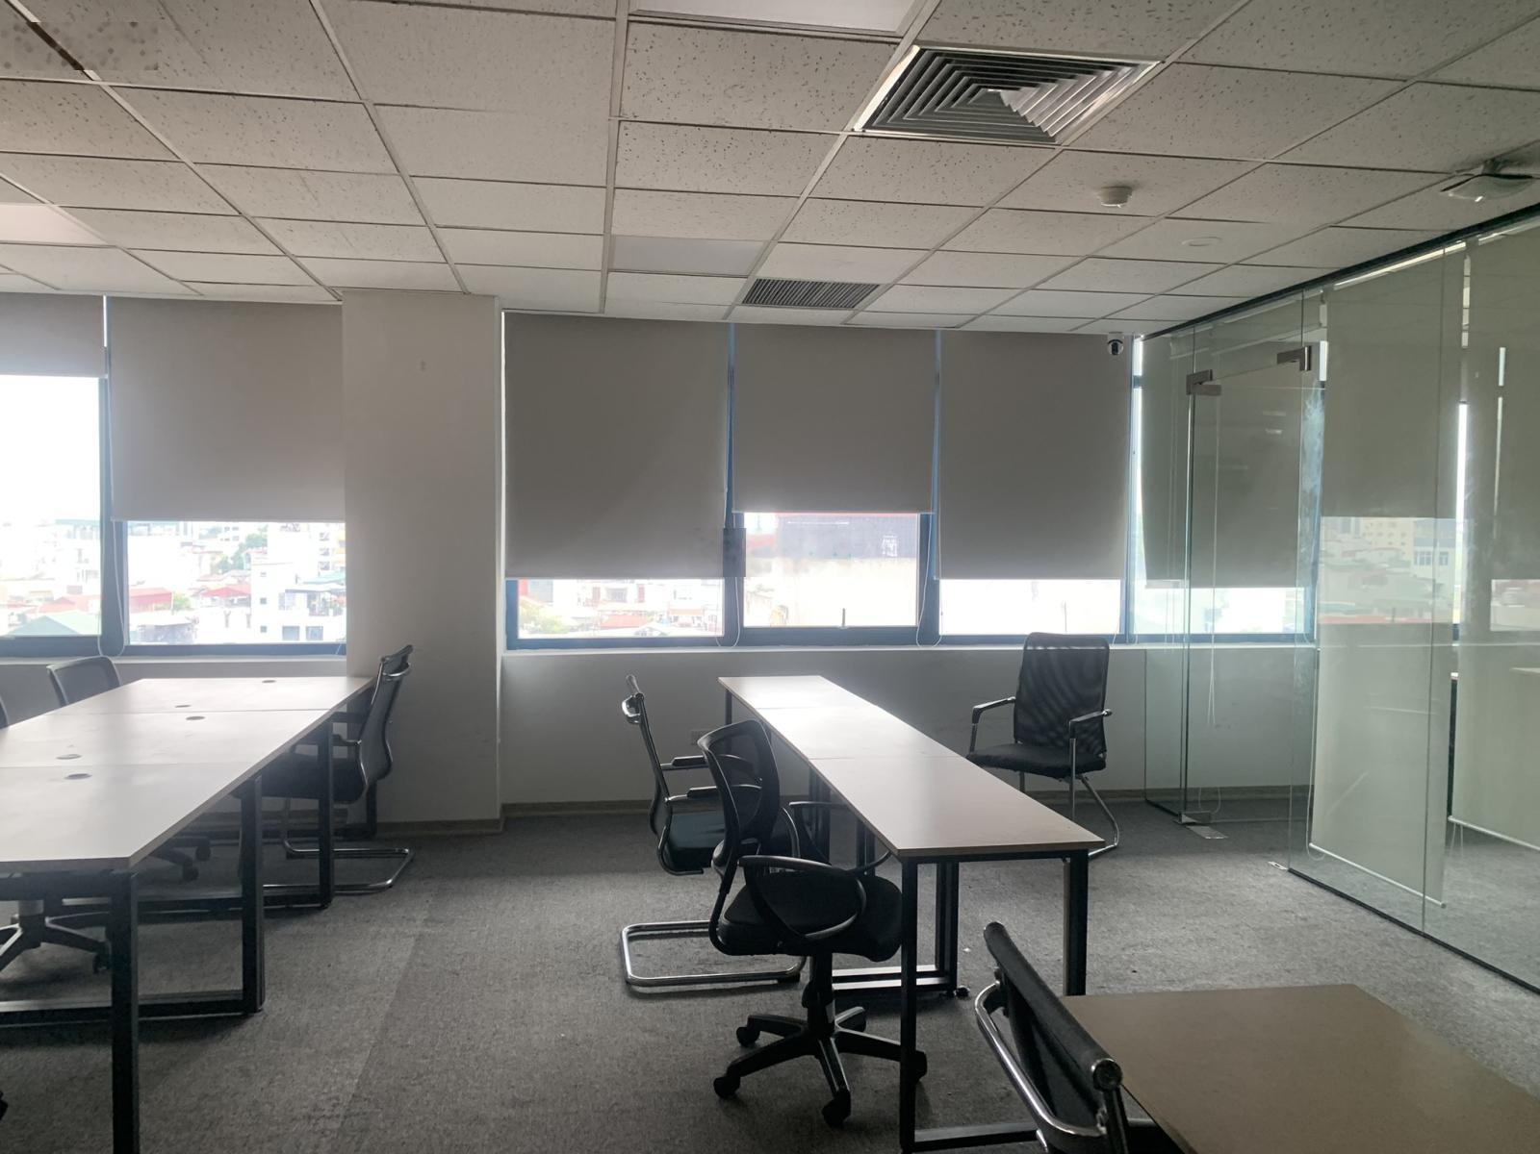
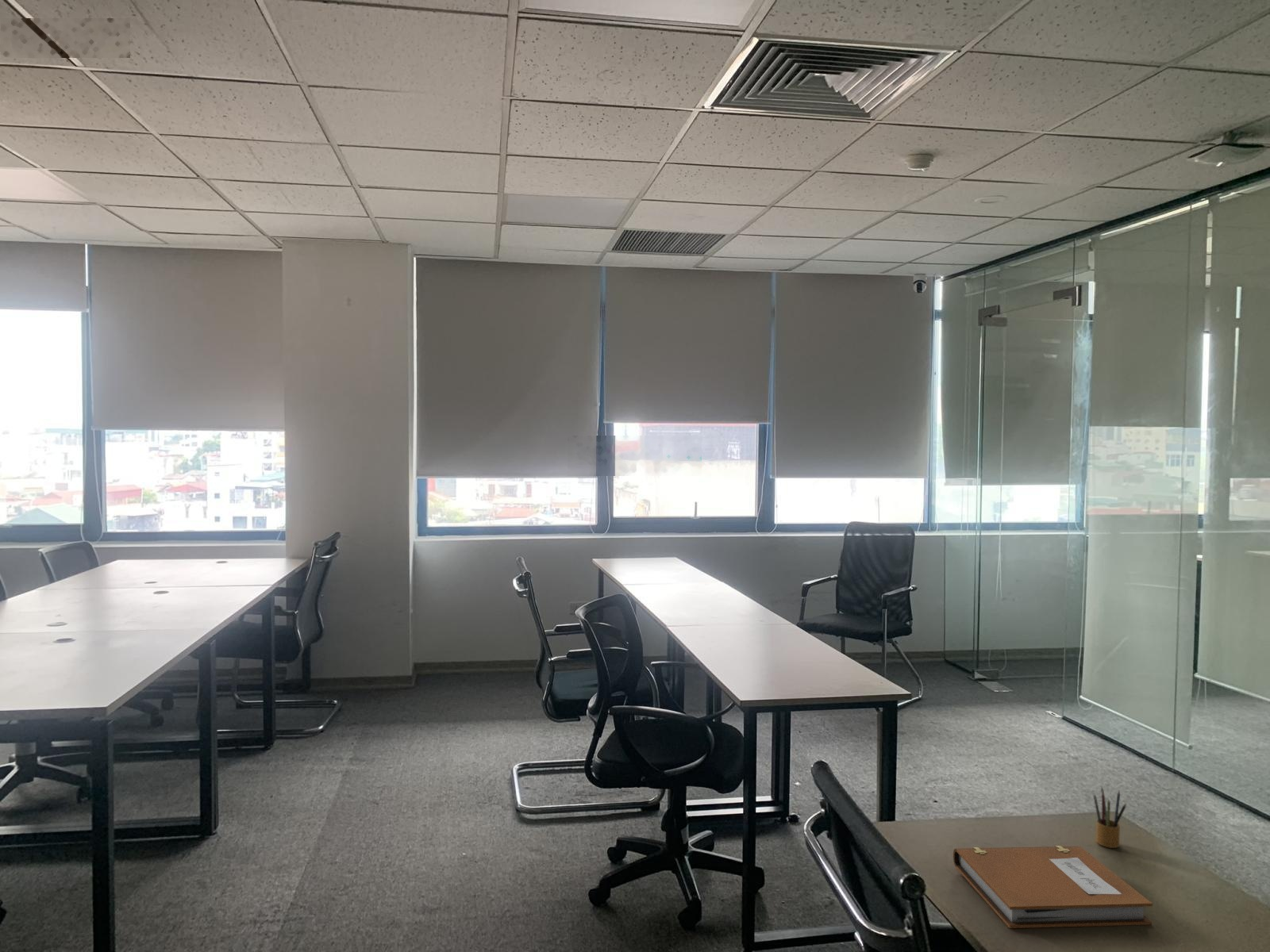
+ notebook (1049, 881)
+ pencil box (1109, 818)
